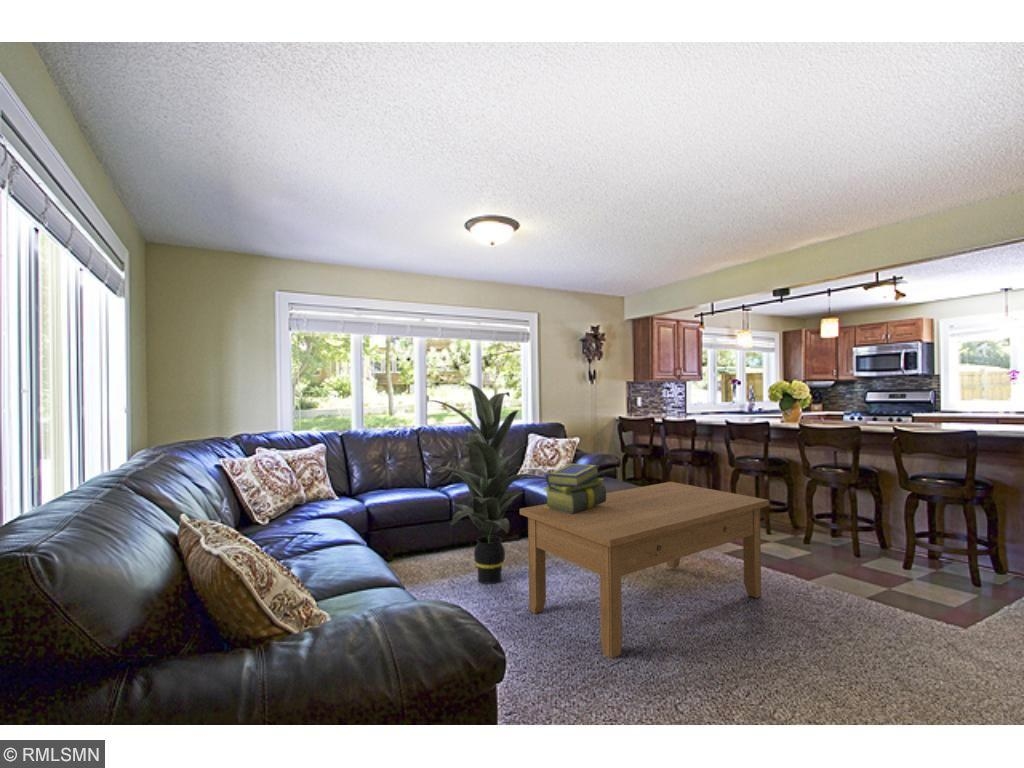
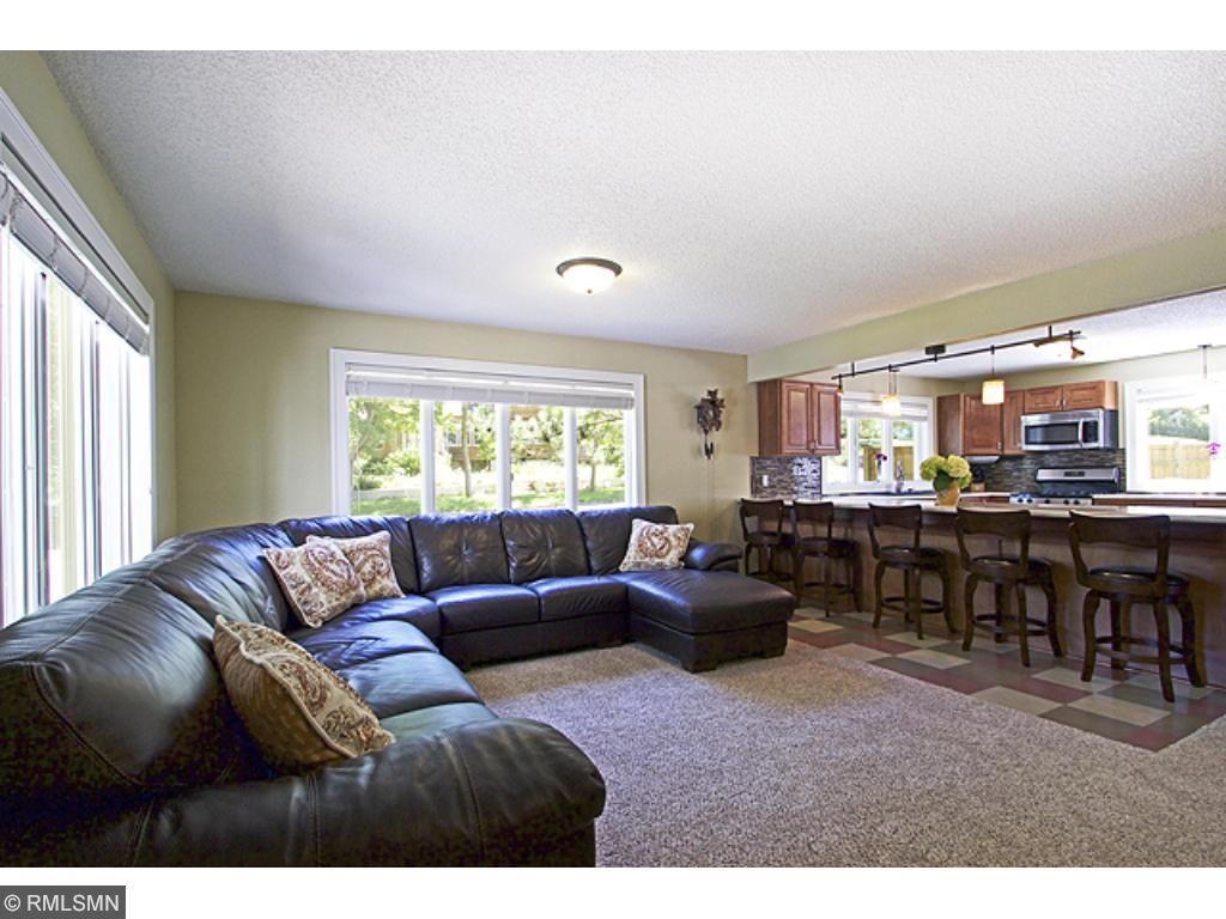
- indoor plant (480, 481)
- stack of books (575, 486)
- coffee table (647, 553)
